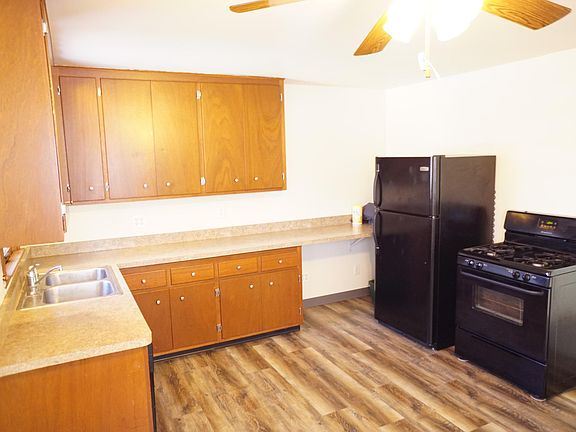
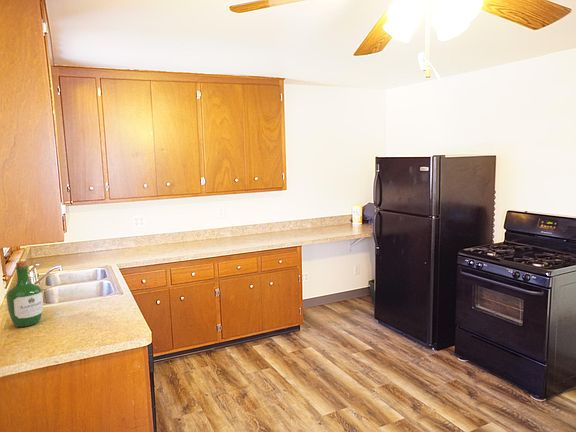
+ wine bottle (24, 292)
